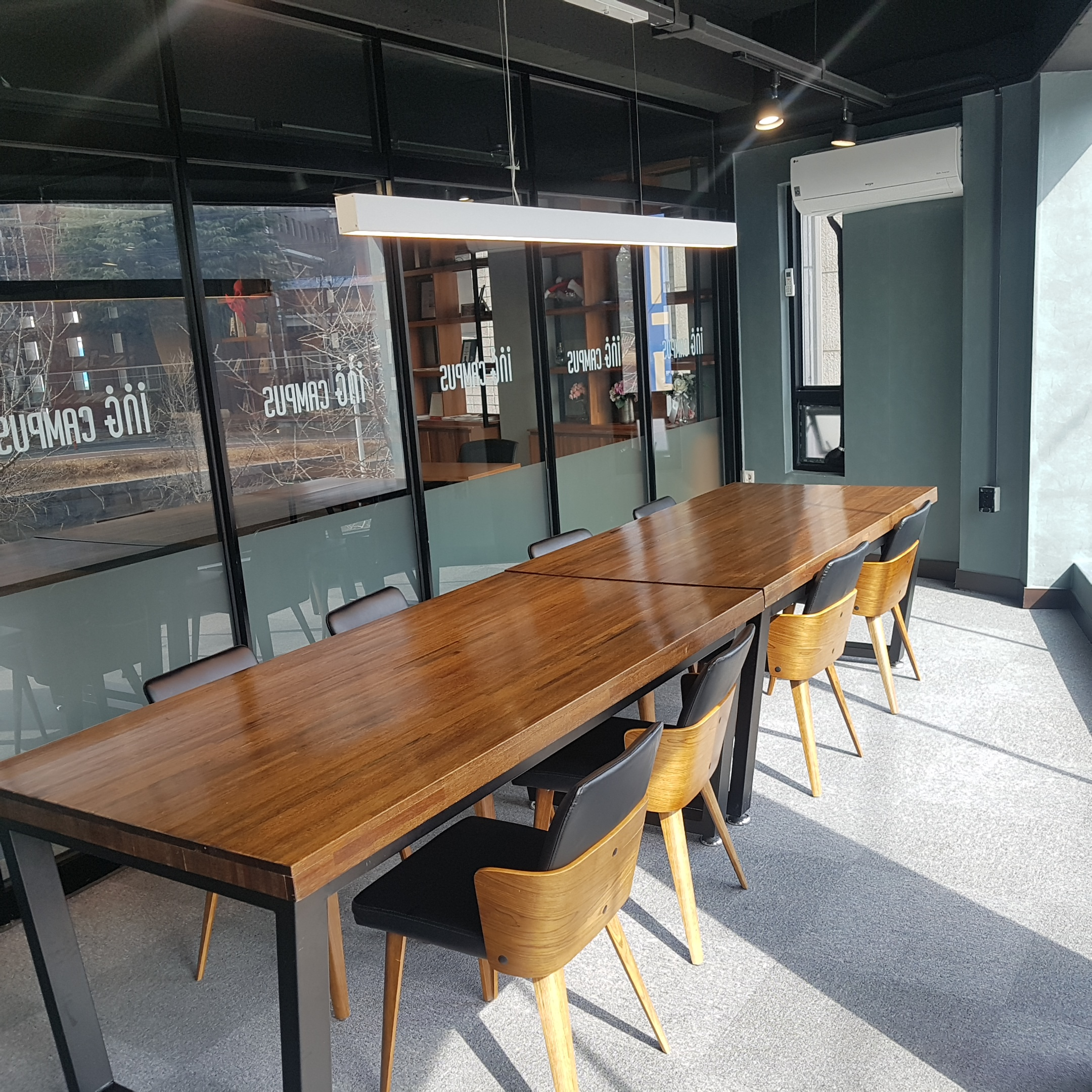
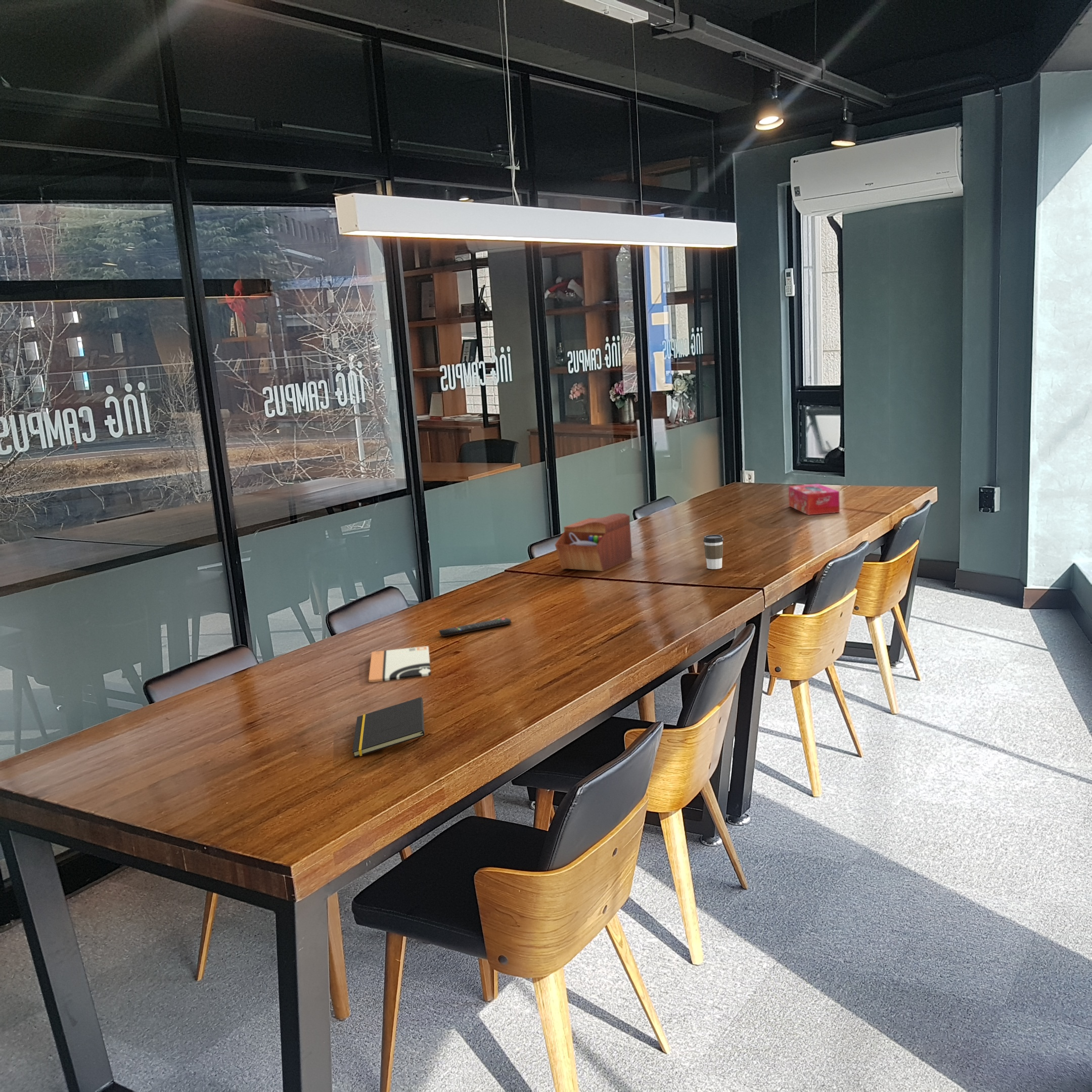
+ notepad (389, 725)
+ tissue box (813, 499)
+ remote control (476, 627)
+ sewing box (592, 541)
+ coffee cup (714, 552)
+ keycard (400, 663)
